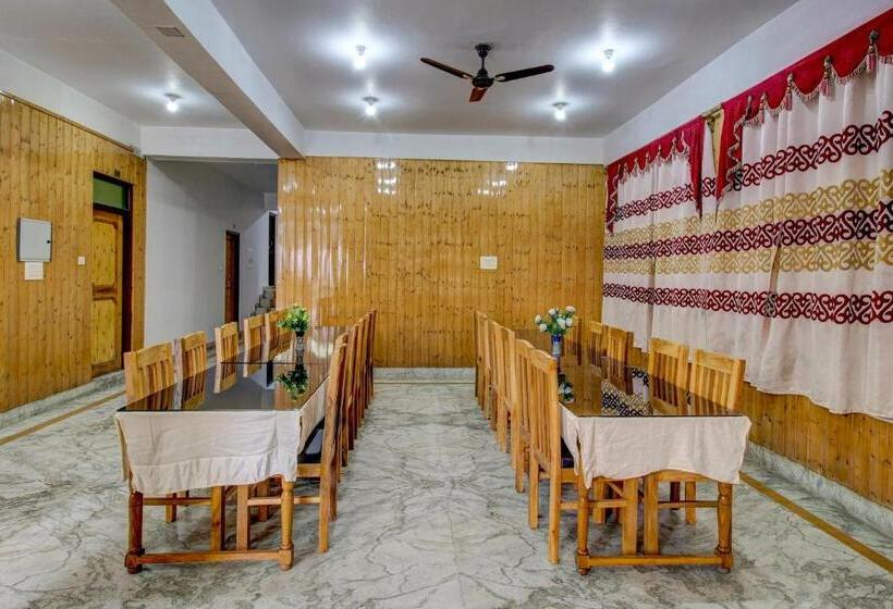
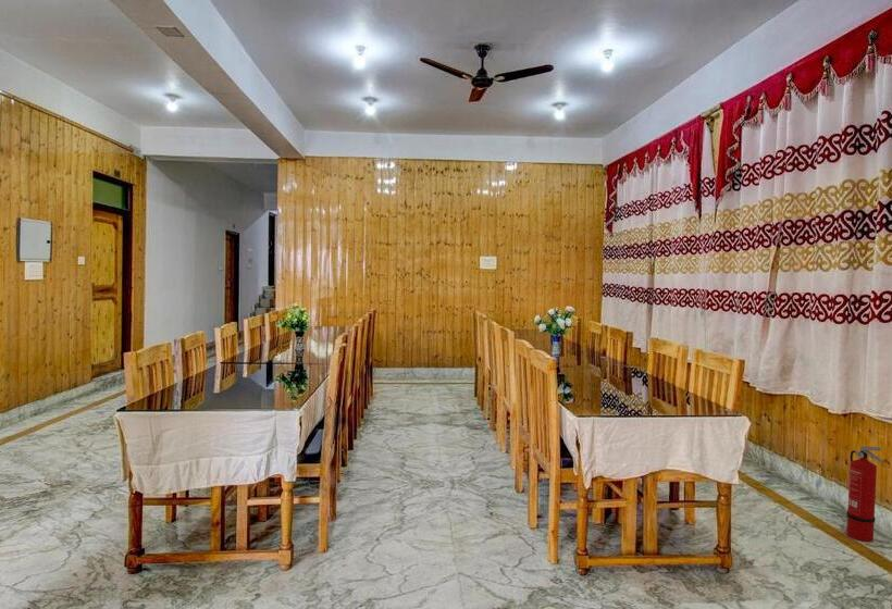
+ fire extinguisher (864, 490)
